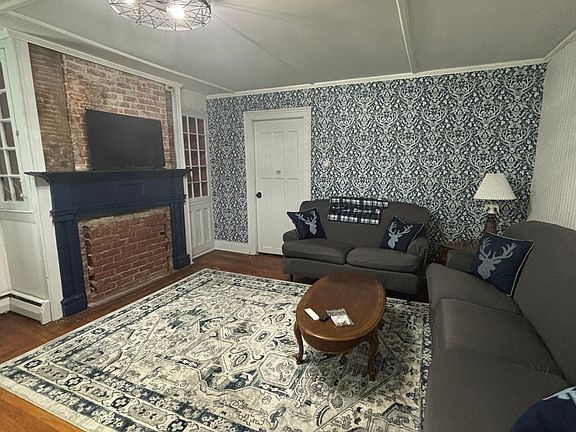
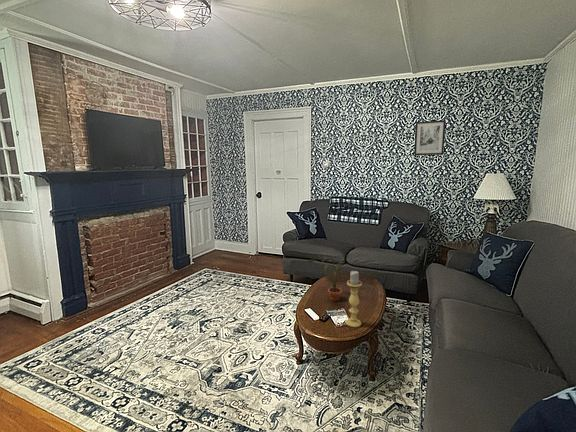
+ wall art (429, 138)
+ potted plant (330, 278)
+ candle holder (354, 297)
